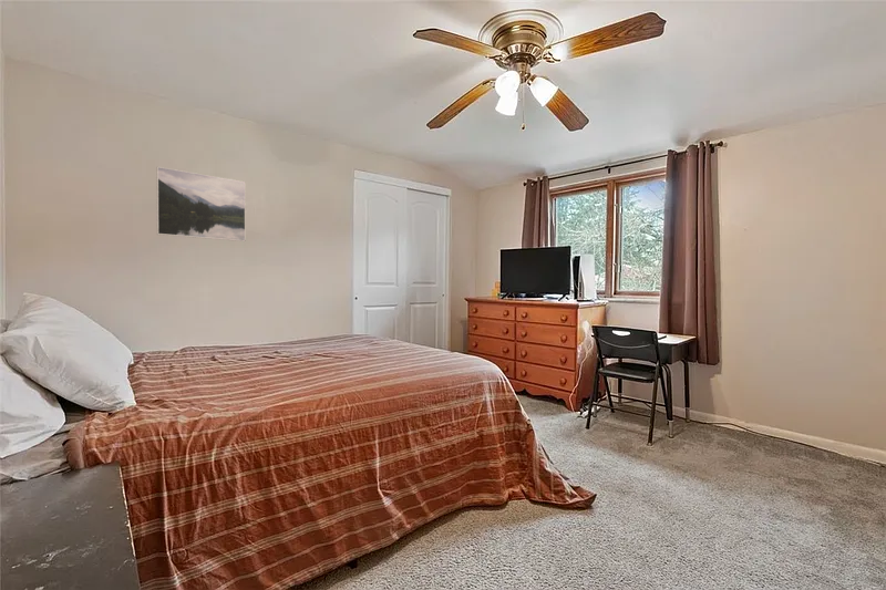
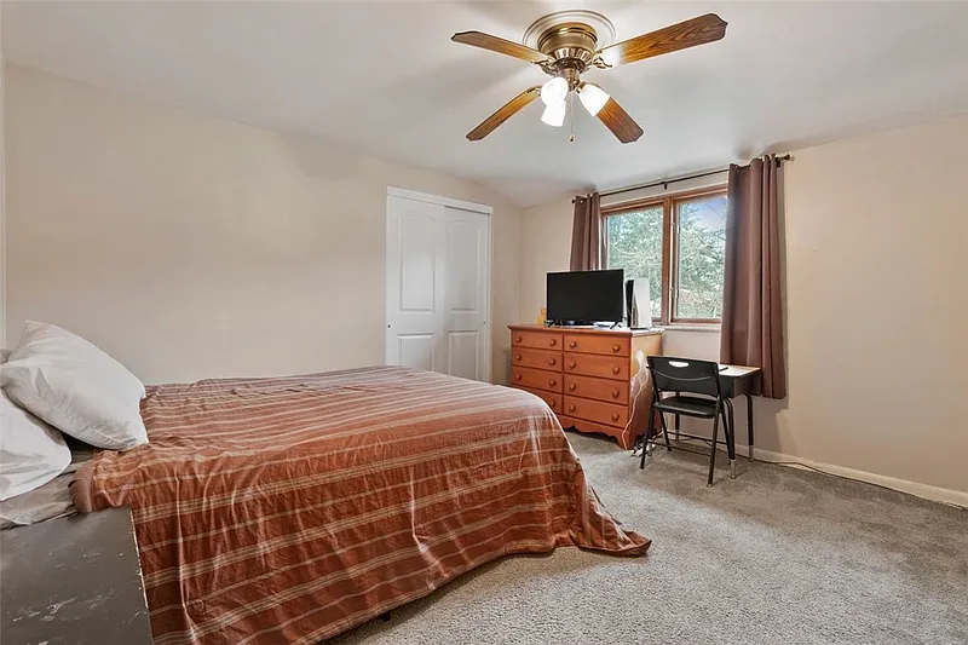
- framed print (203, 206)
